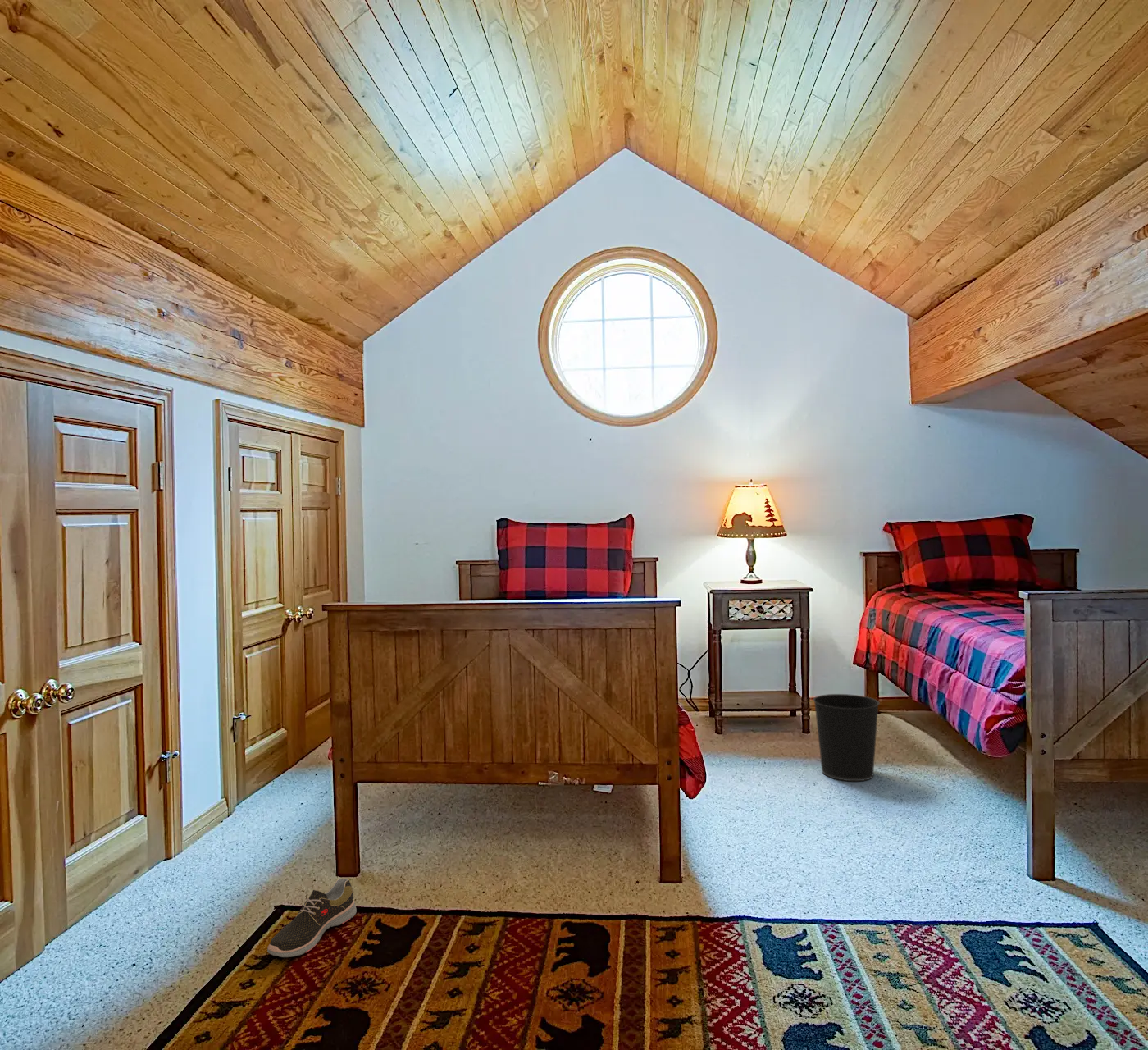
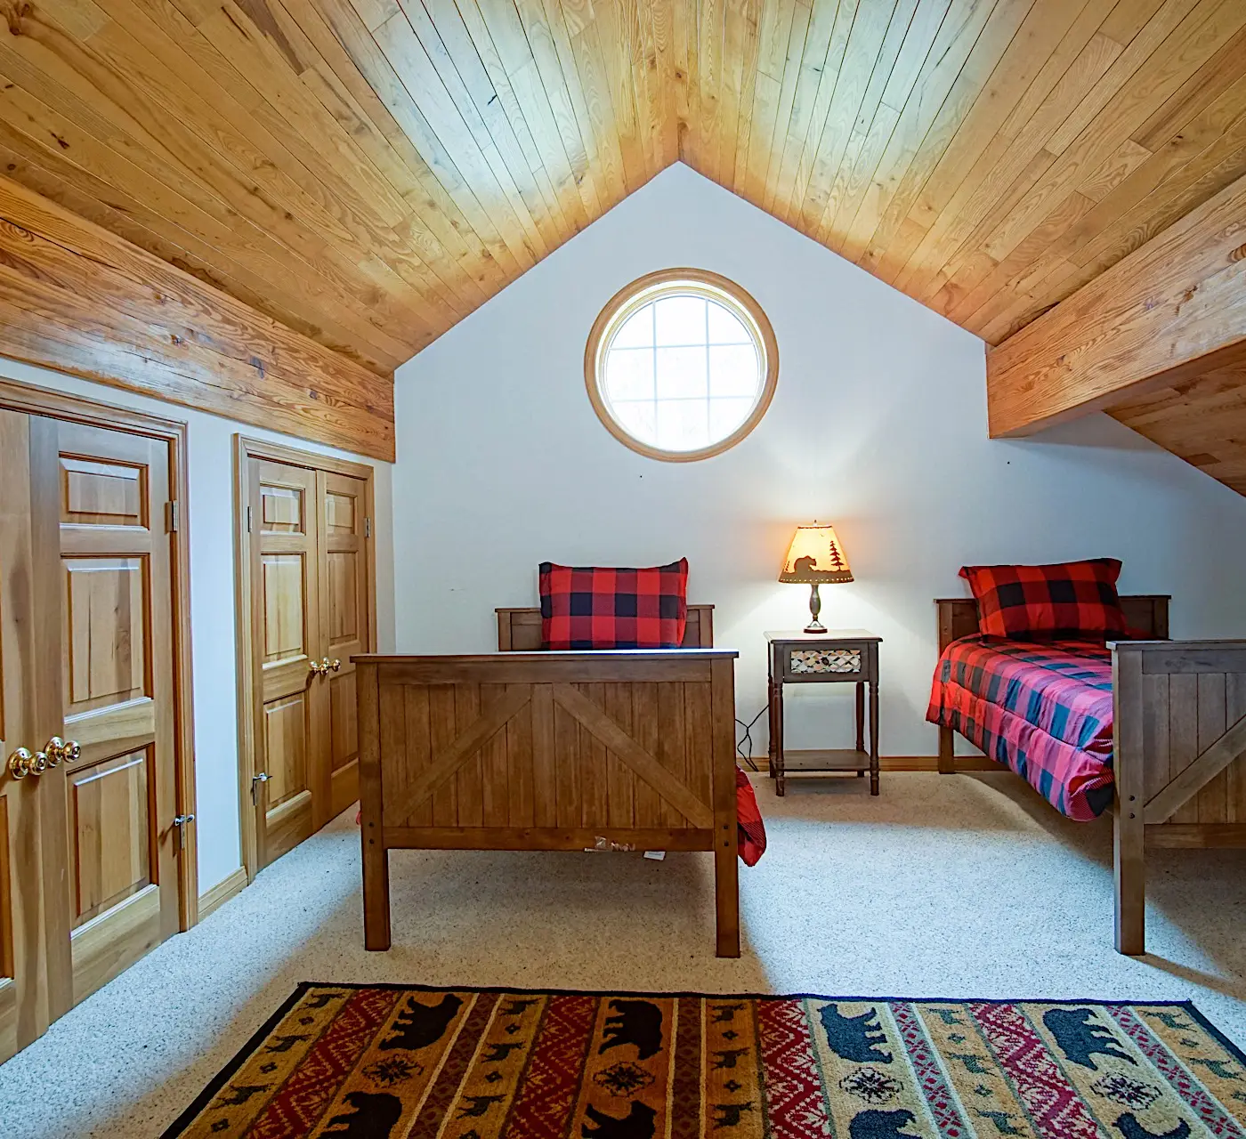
- shoe (312, 912)
- wastebasket (846, 737)
